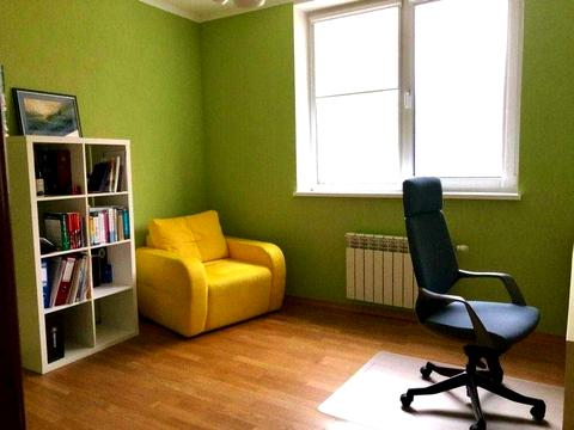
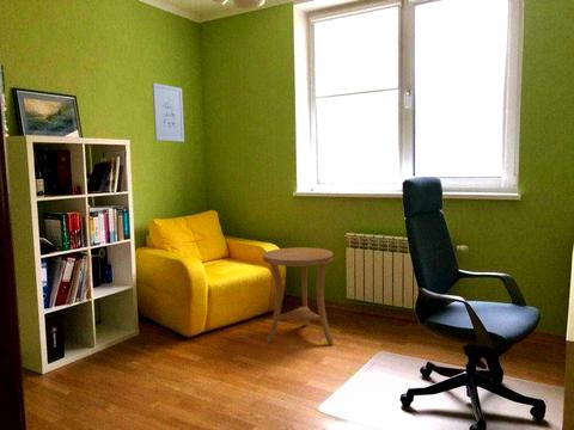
+ side table (303, 295)
+ wall art (169, 113)
